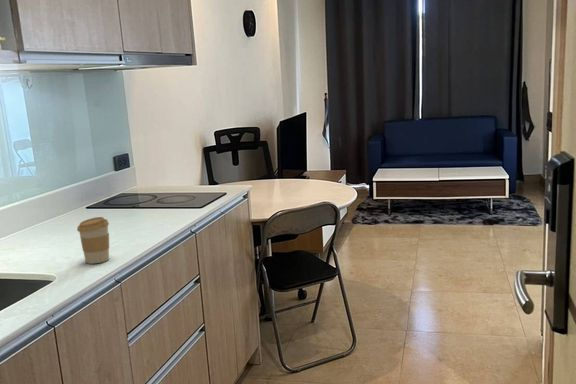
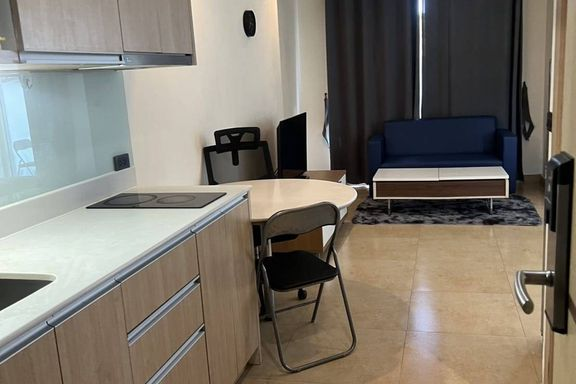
- coffee cup (94, 239)
